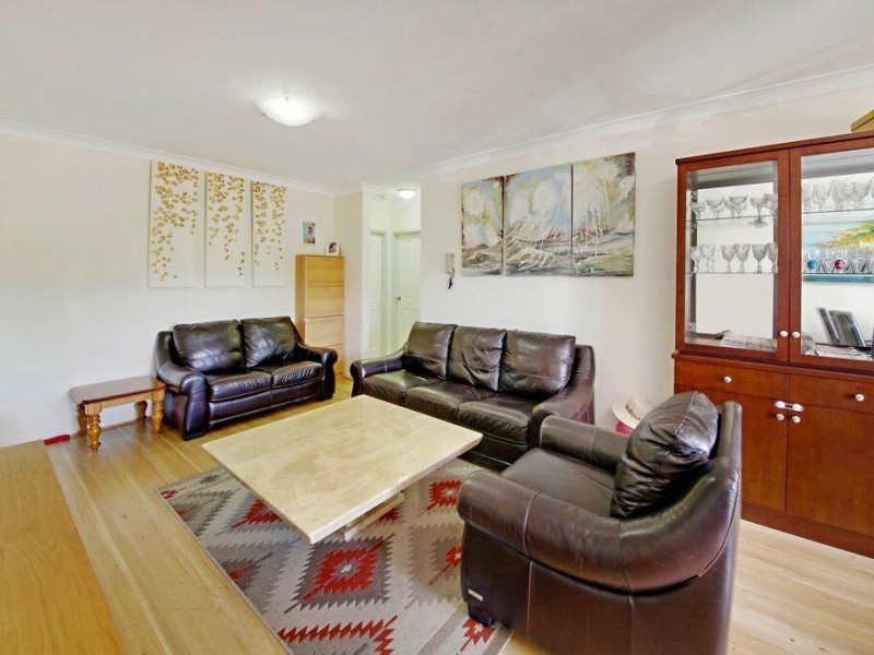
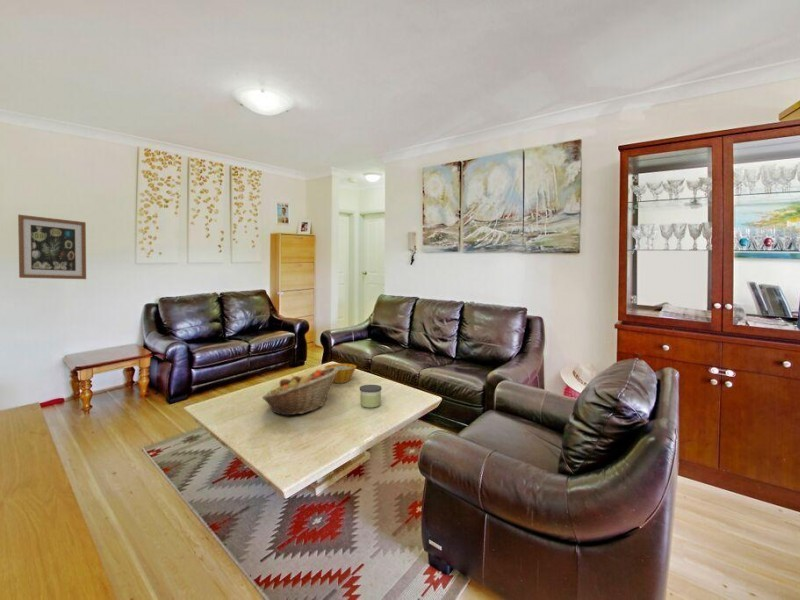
+ candle (370, 396)
+ fruit basket (302, 388)
+ wall art (53, 248)
+ bowl (340, 373)
